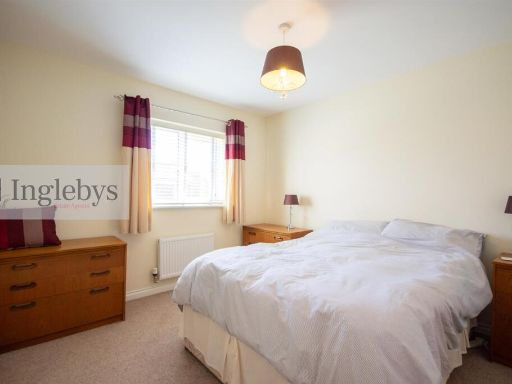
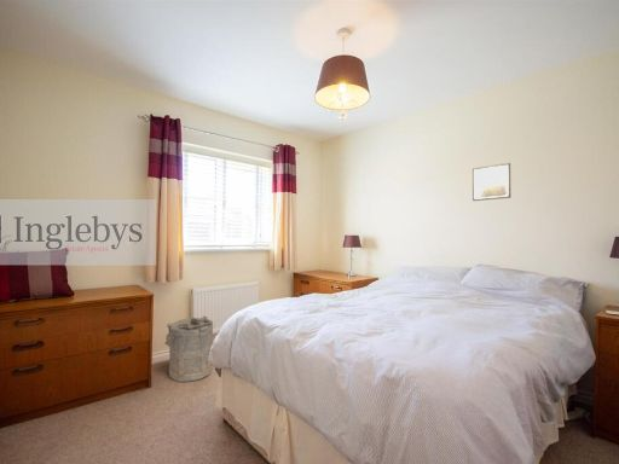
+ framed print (490, 182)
+ laundry hamper (189, 344)
